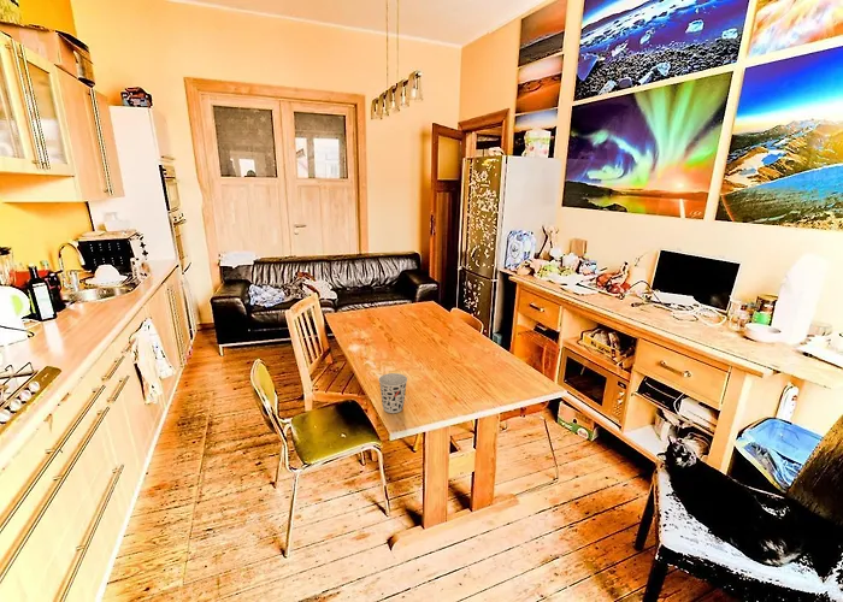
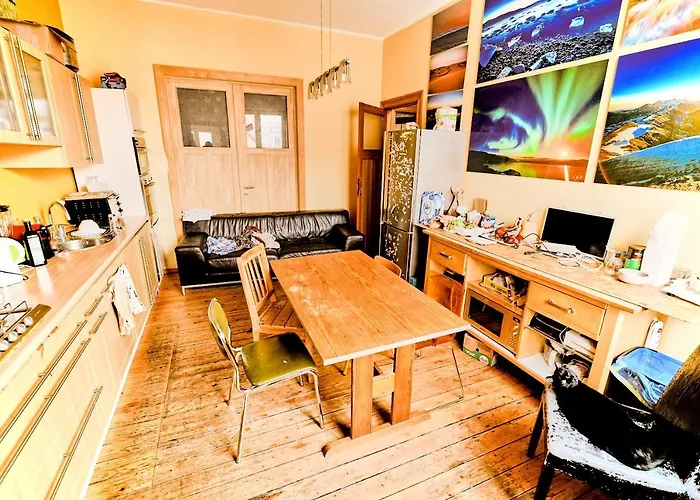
- cup (393, 394)
